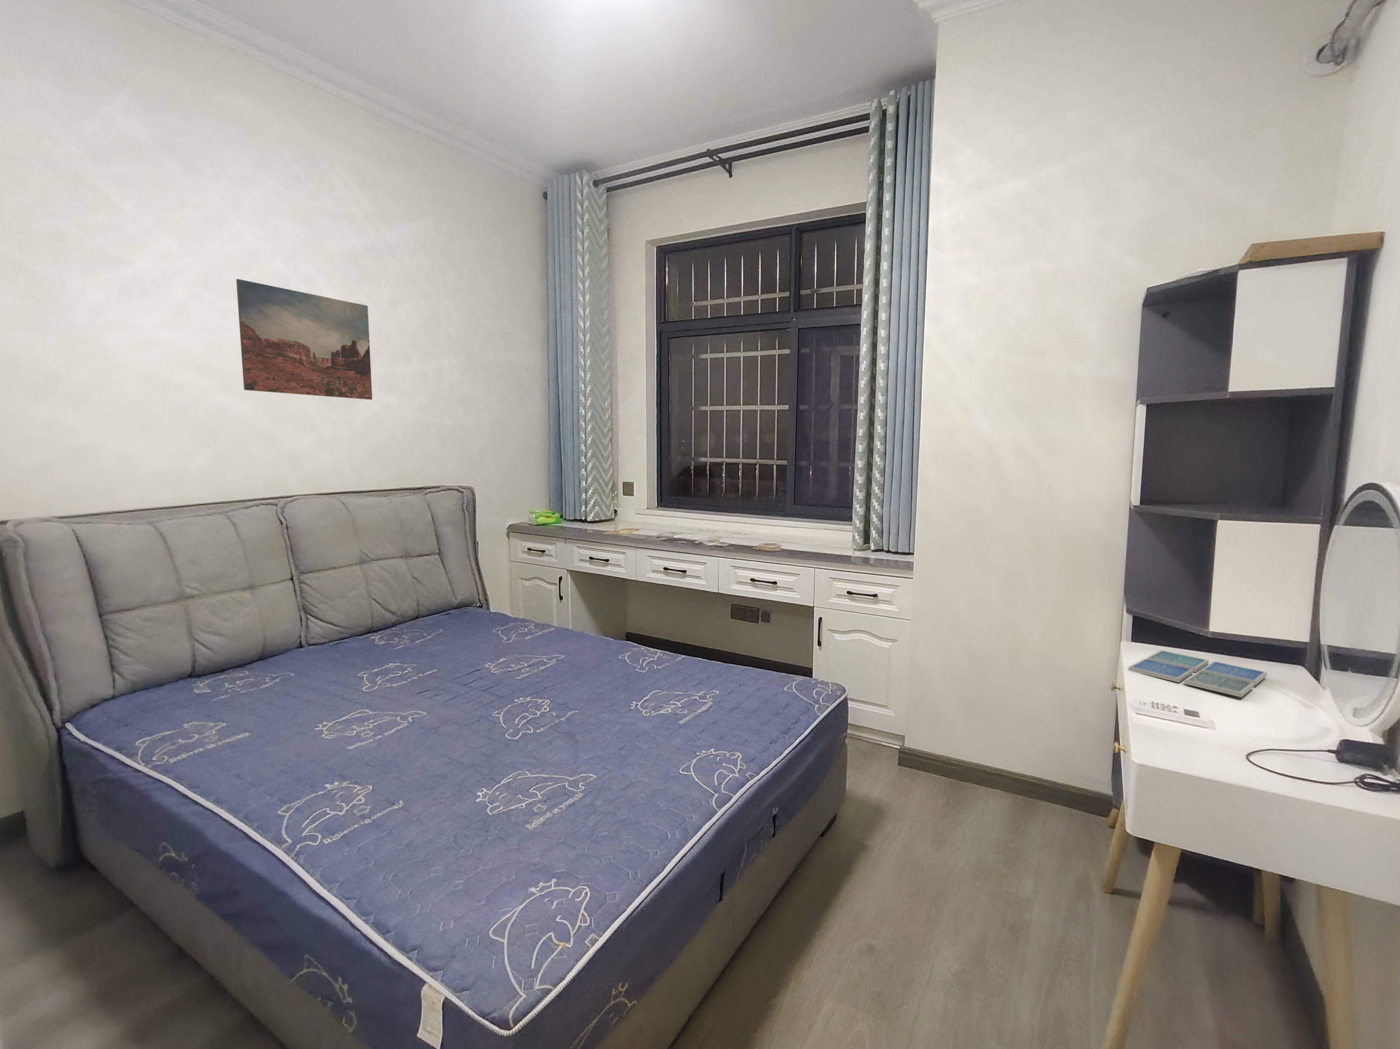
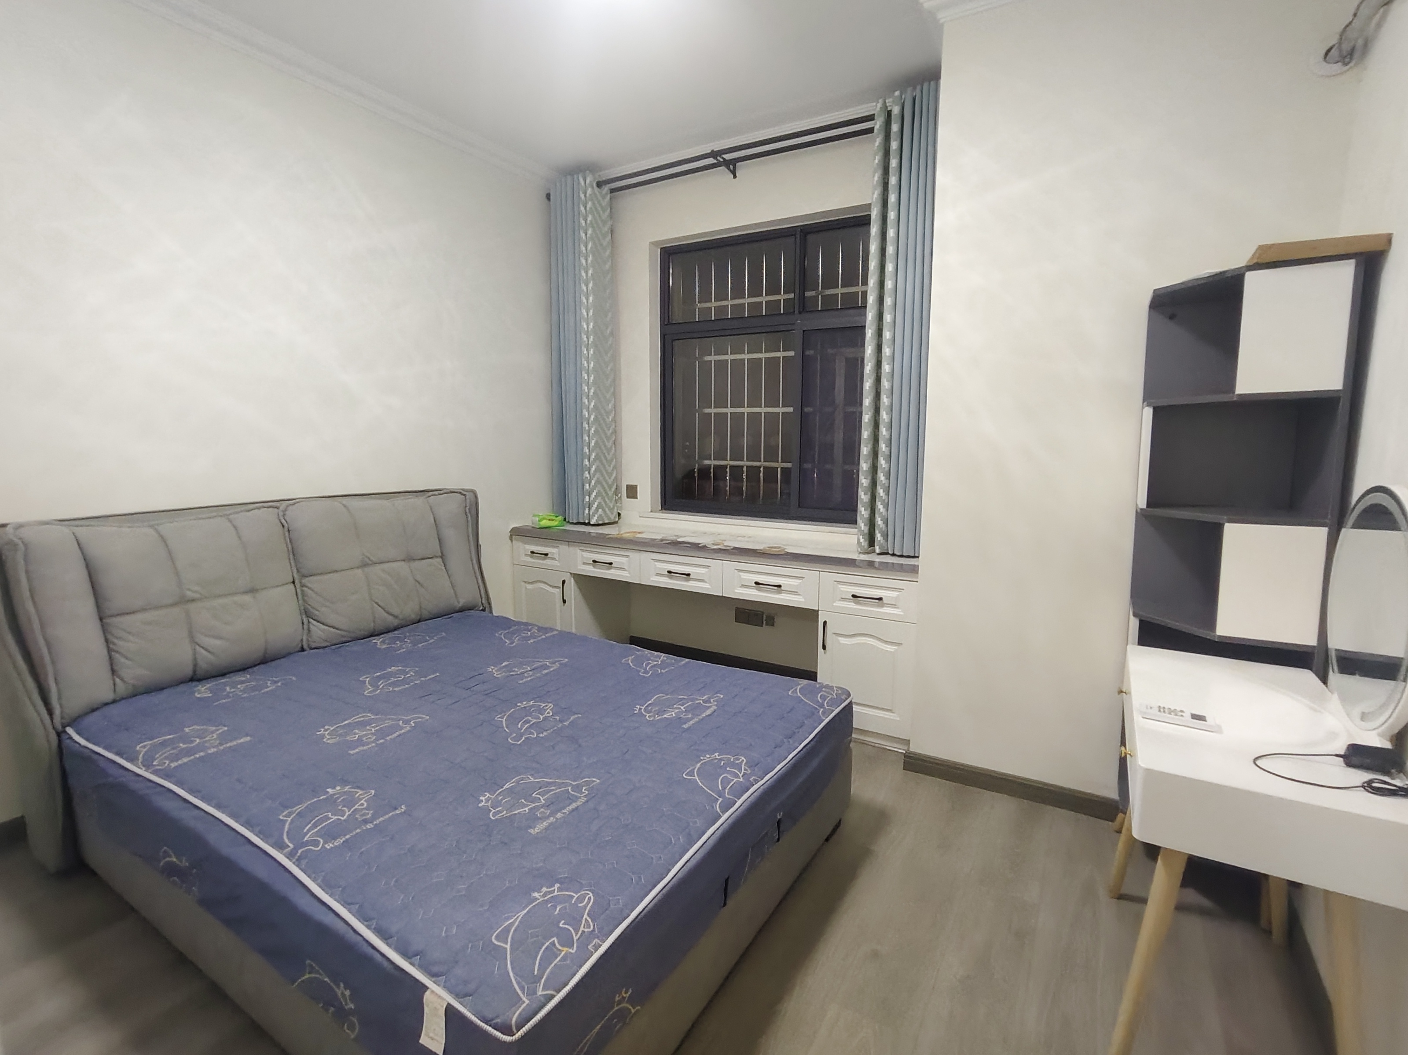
- wall art (310, 345)
- drink coaster (1197, 671)
